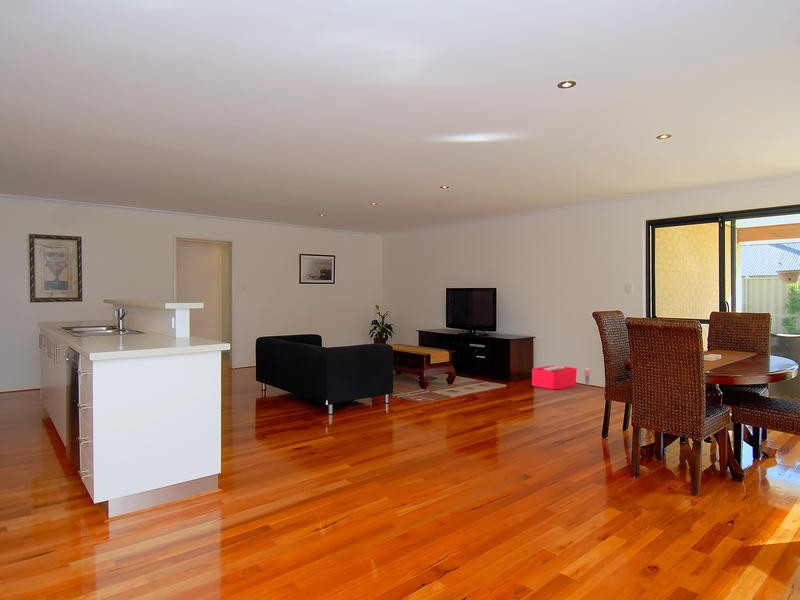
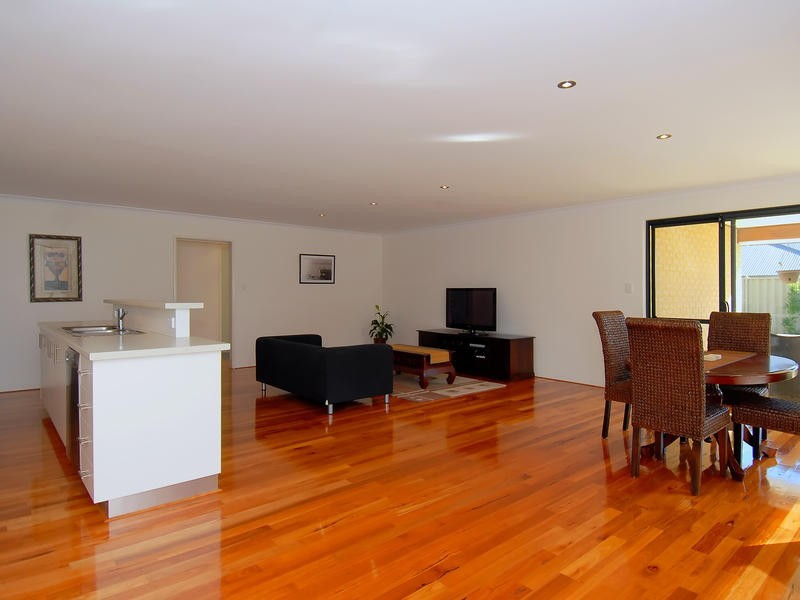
- storage bin (559, 376)
